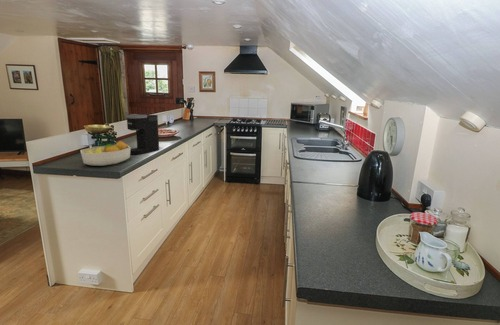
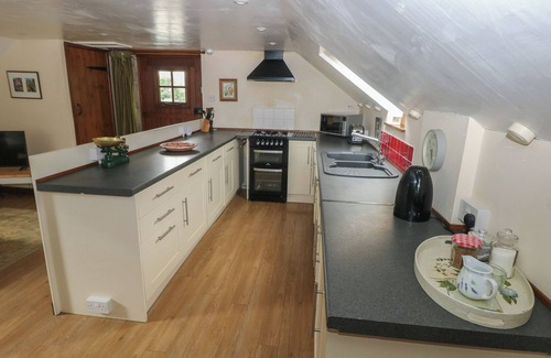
- coffee maker (143, 133)
- fruit bowl (106, 152)
